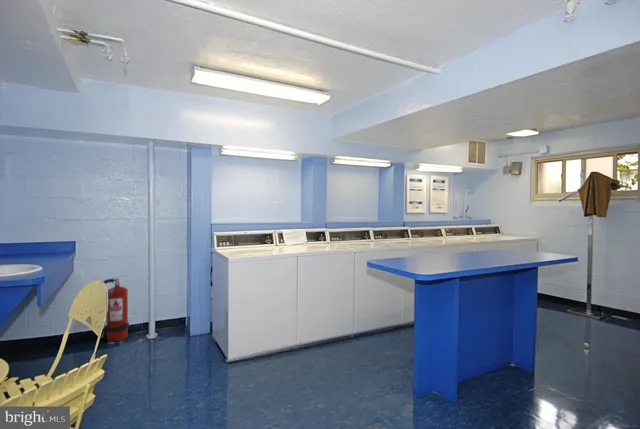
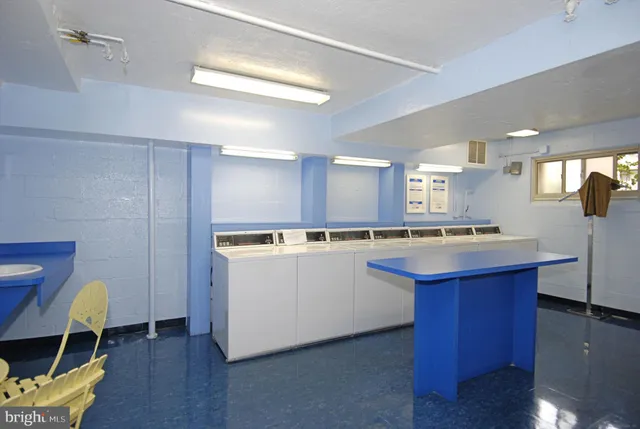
- fire extinguisher (113, 306)
